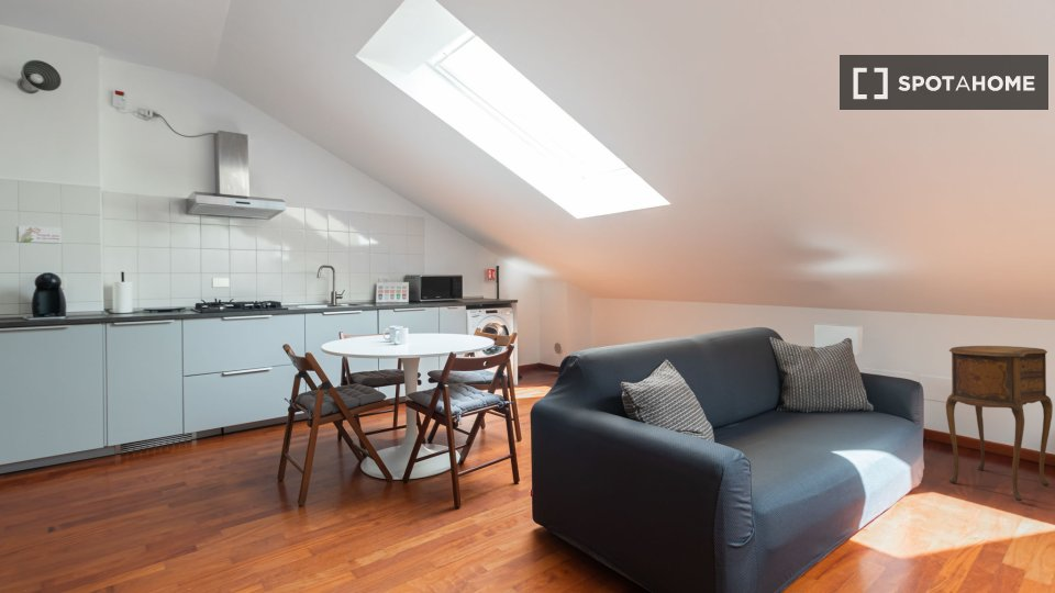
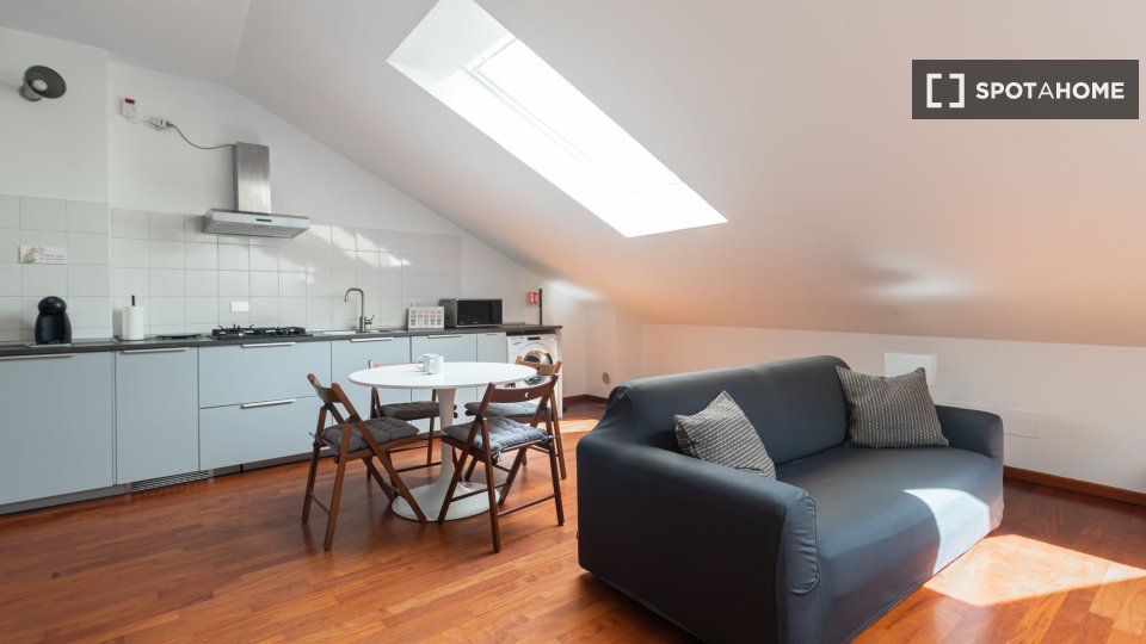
- side table (995, 406)
